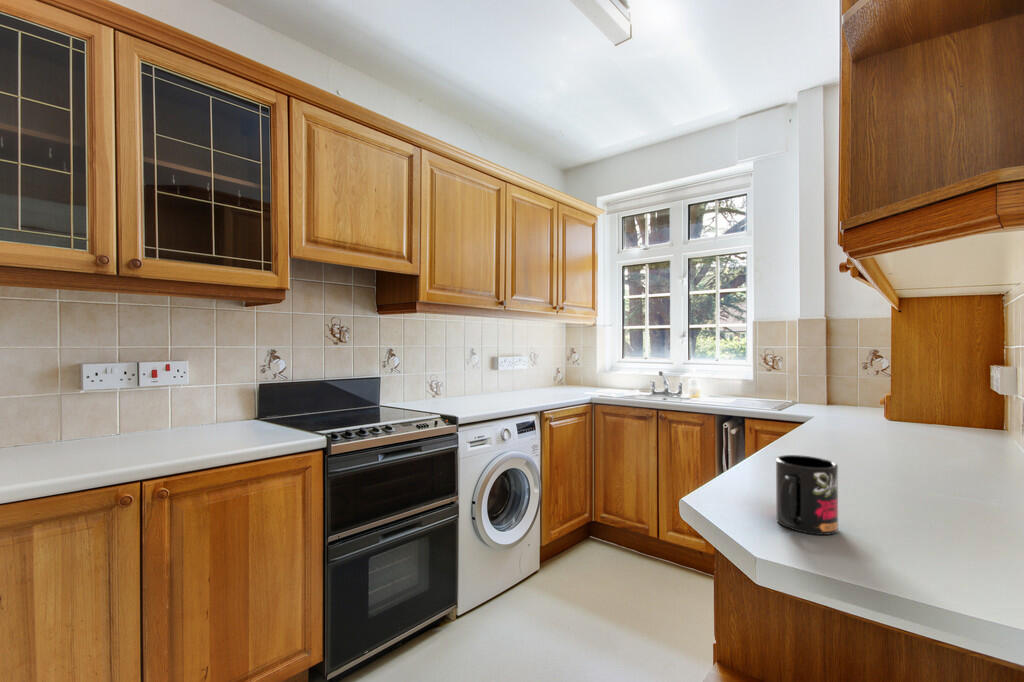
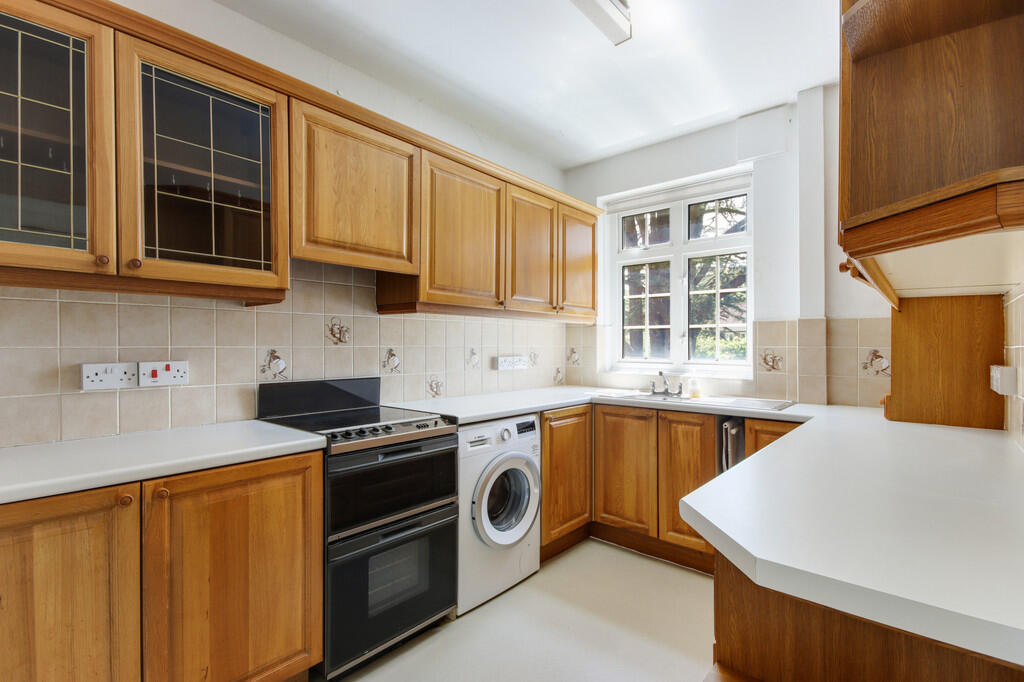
- mug (801, 495)
